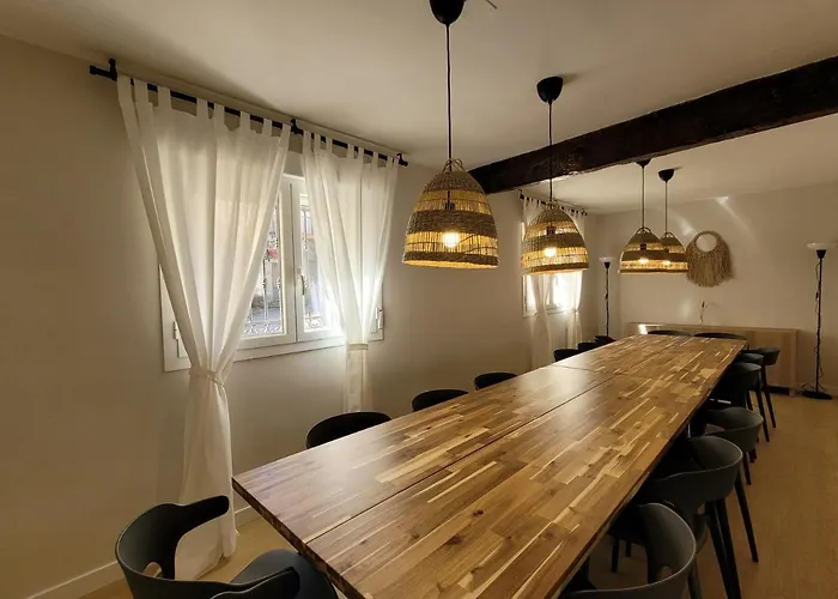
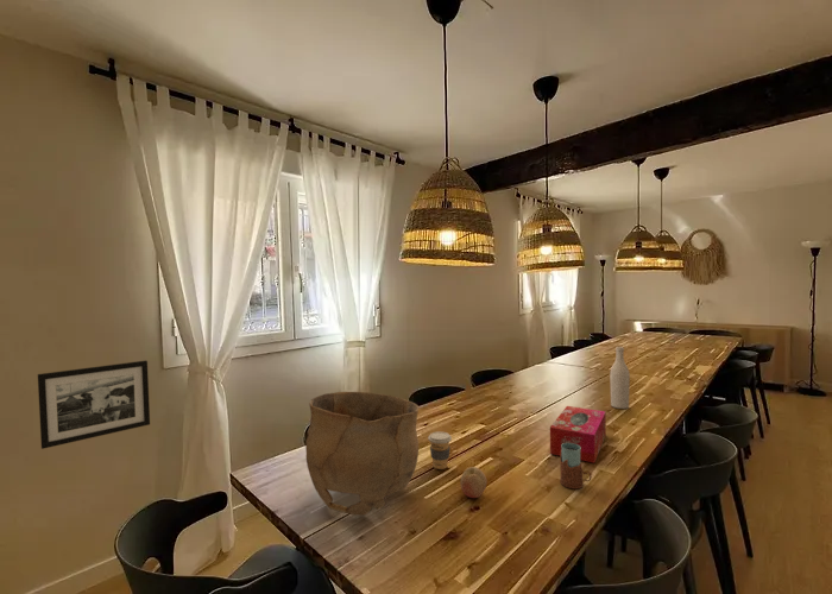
+ fruit (473, 482)
+ bowl (363, 443)
+ tissue box (579, 431)
+ picture frame (97, 400)
+ wine bottle (619, 377)
+ coffee cup (440, 450)
+ drinking glass (575, 466)
